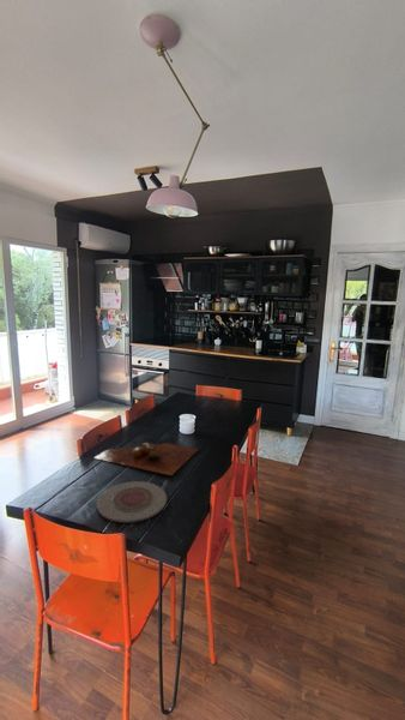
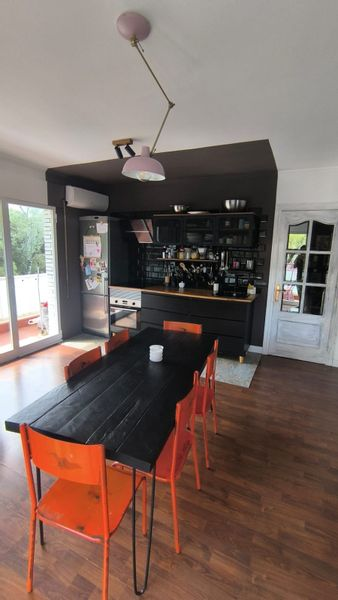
- cutting board (147, 448)
- plate (132, 499)
